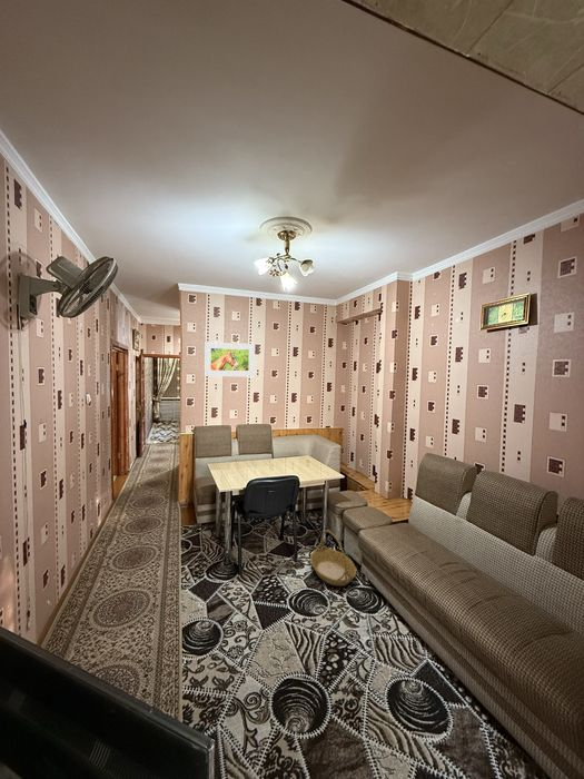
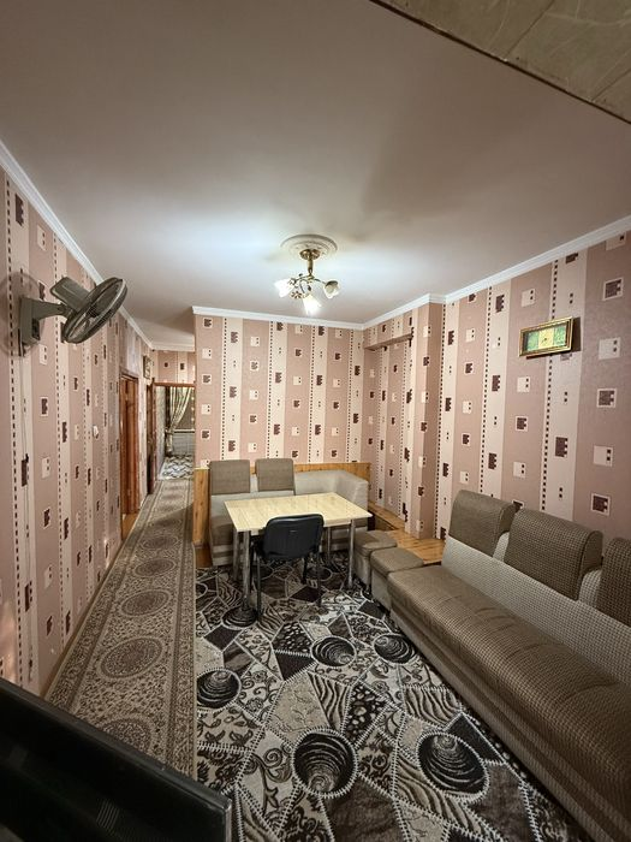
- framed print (229, 359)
- basket (333, 553)
